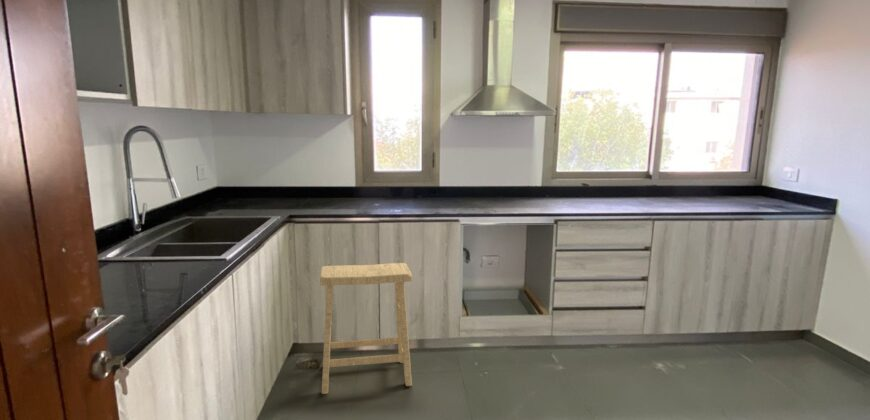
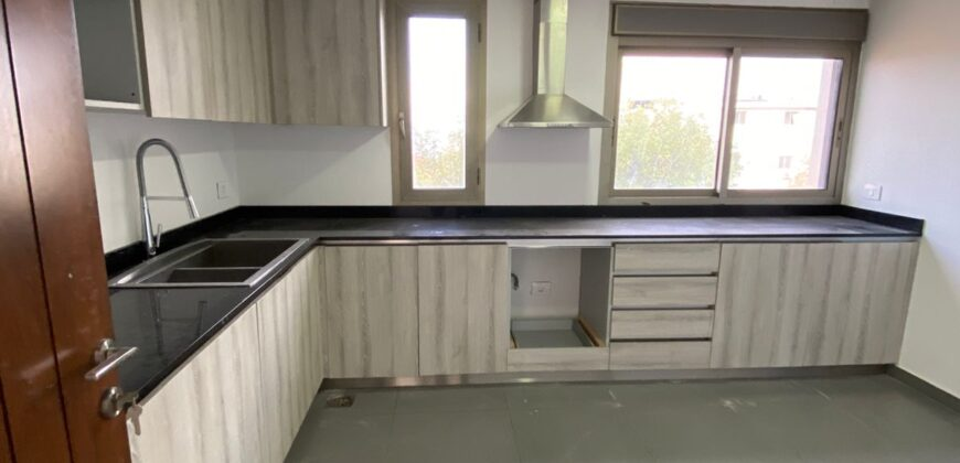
- stool (369, 339)
